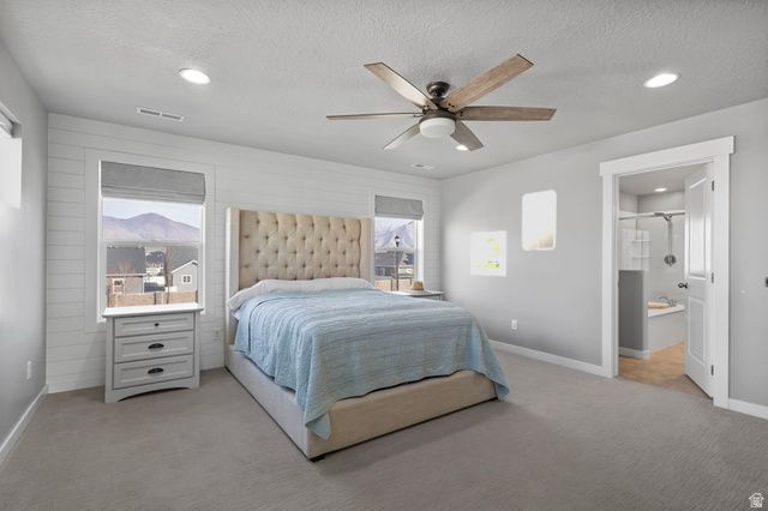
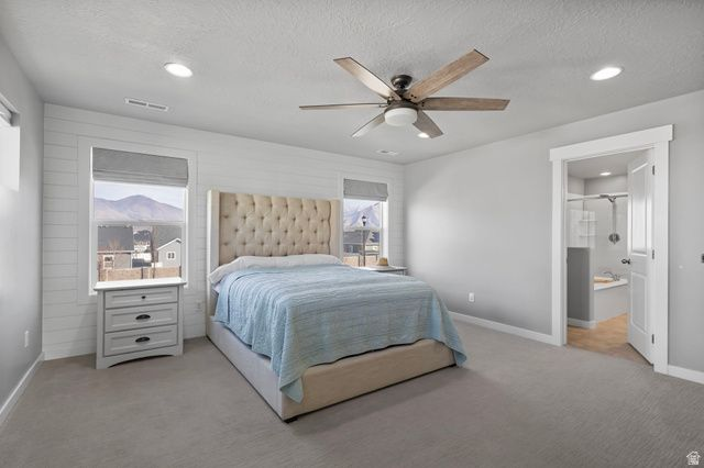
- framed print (487, 253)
- home mirror (538, 221)
